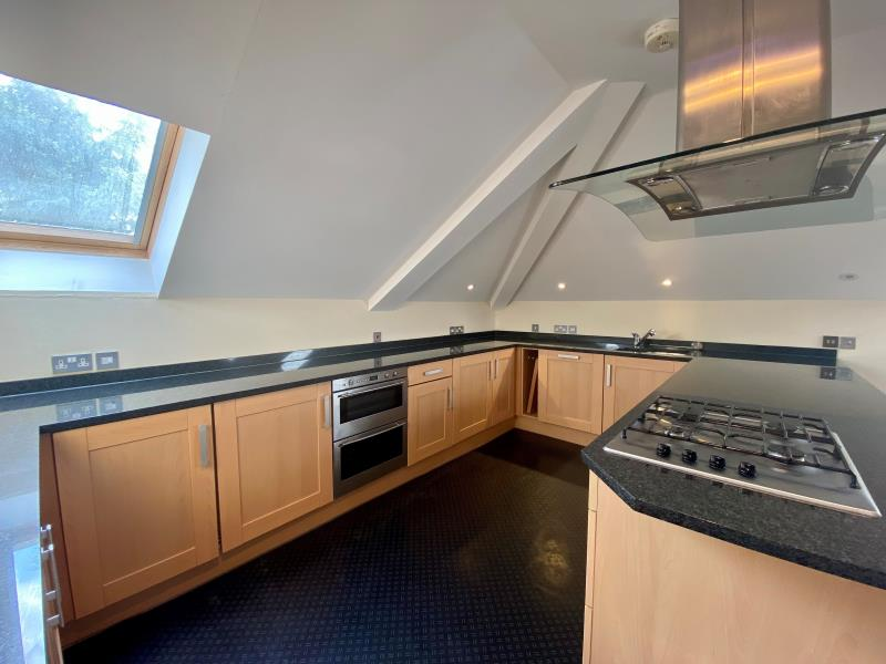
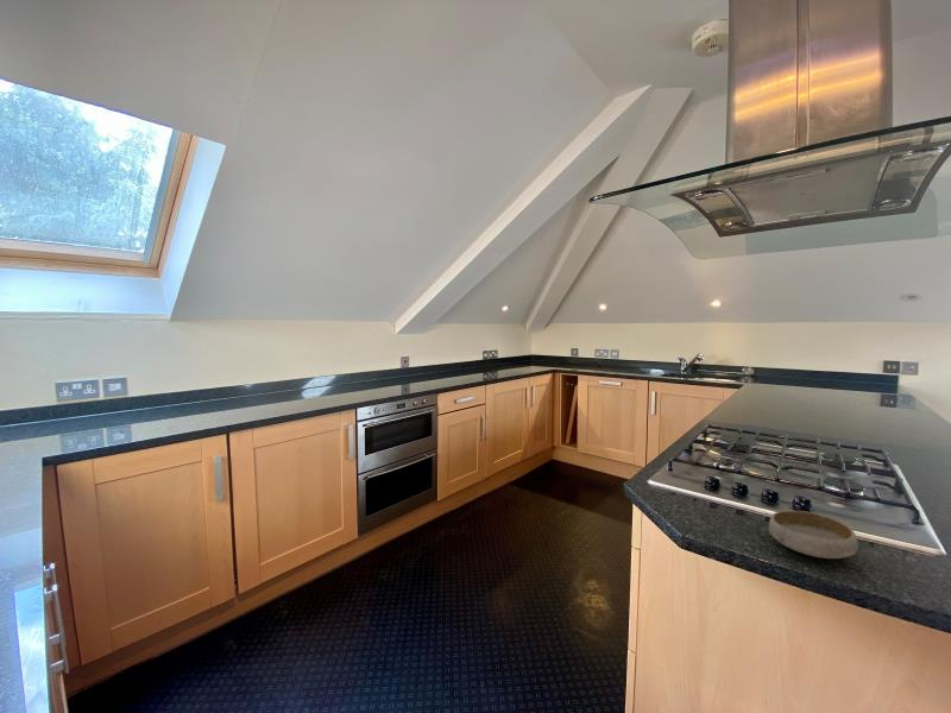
+ bowl (811, 536)
